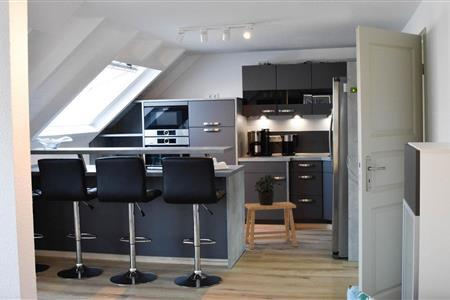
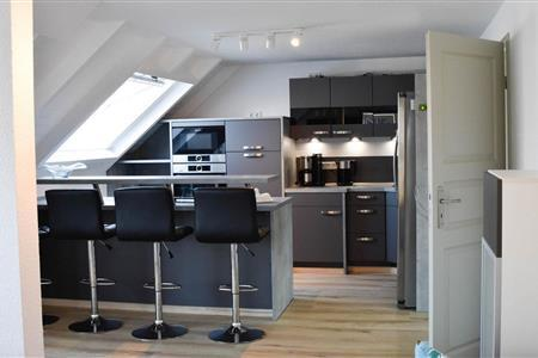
- potted plant (267, 189)
- stool (270, 231)
